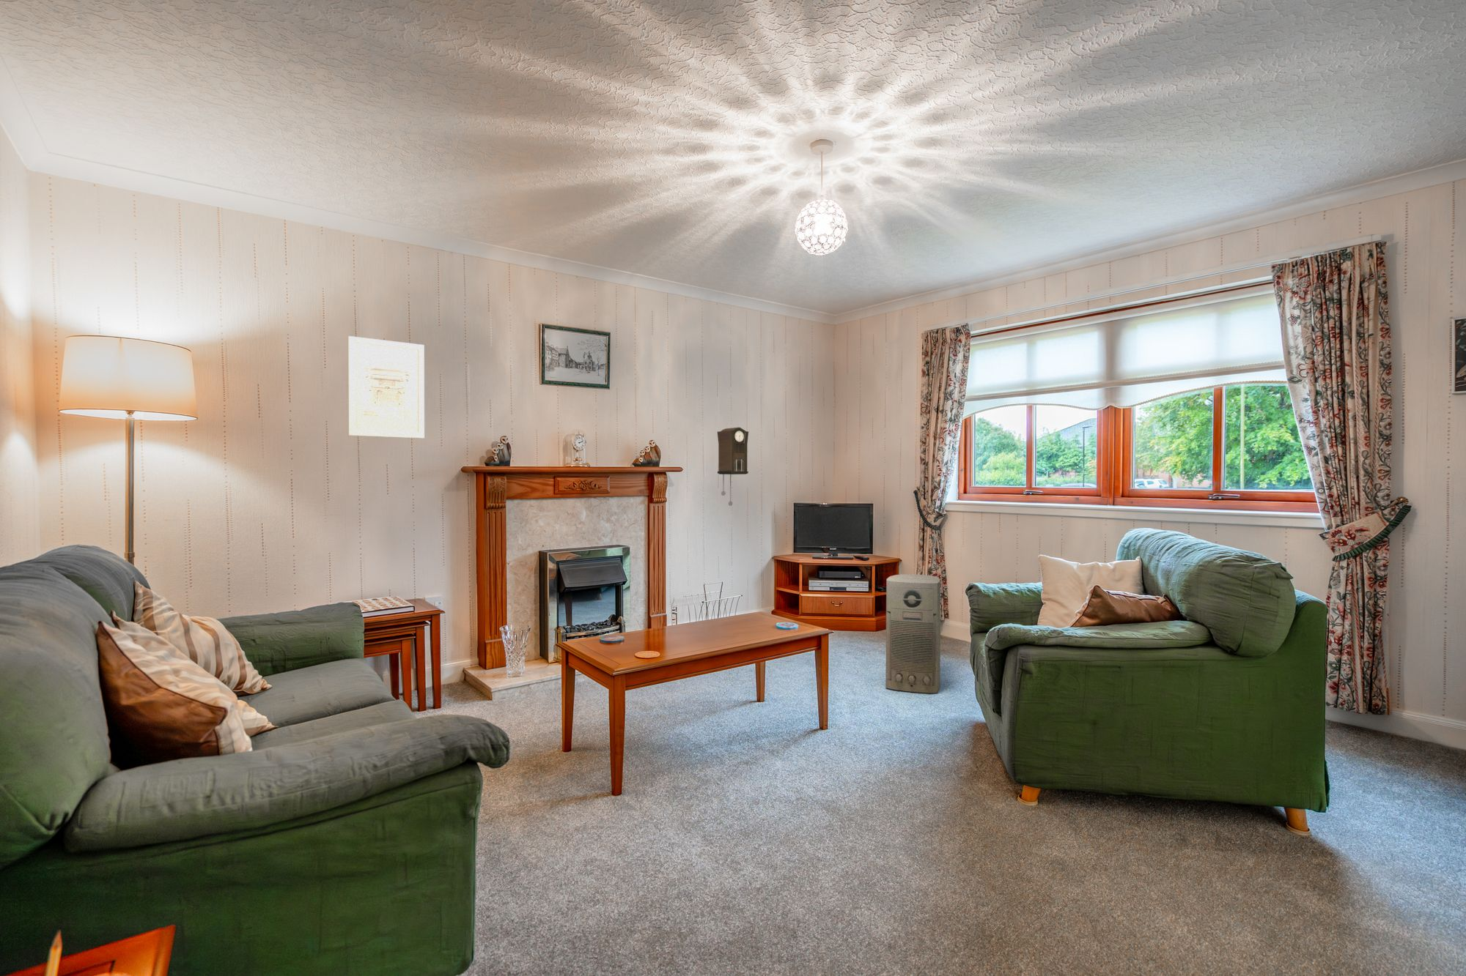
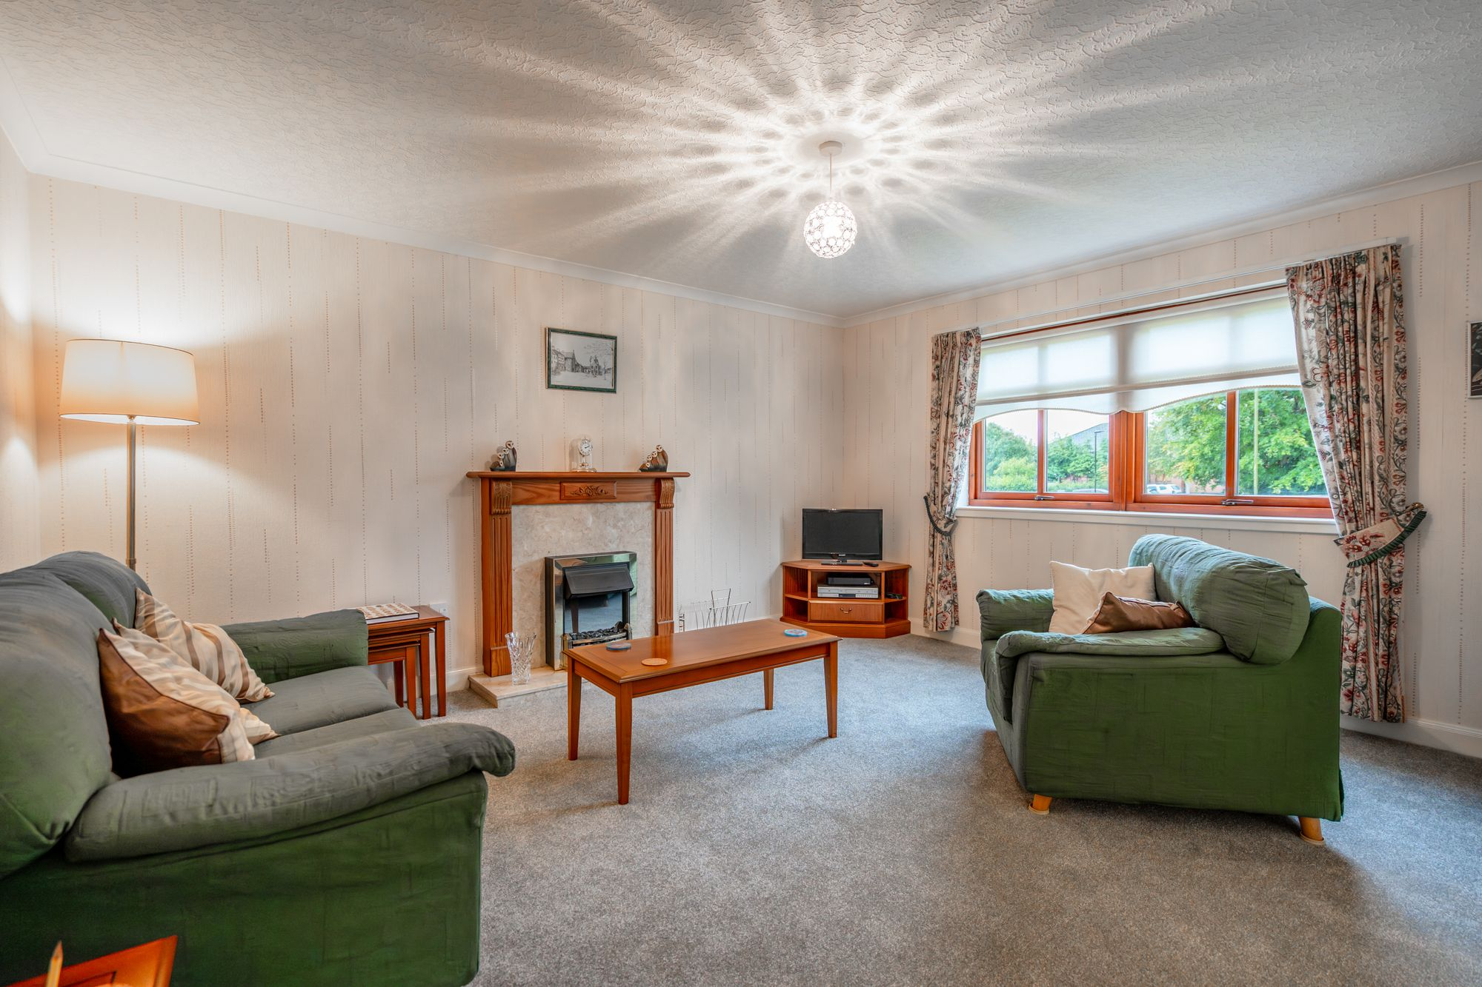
- wall art (387, 388)
- air purifier (913, 631)
- pendulum clock (732, 466)
